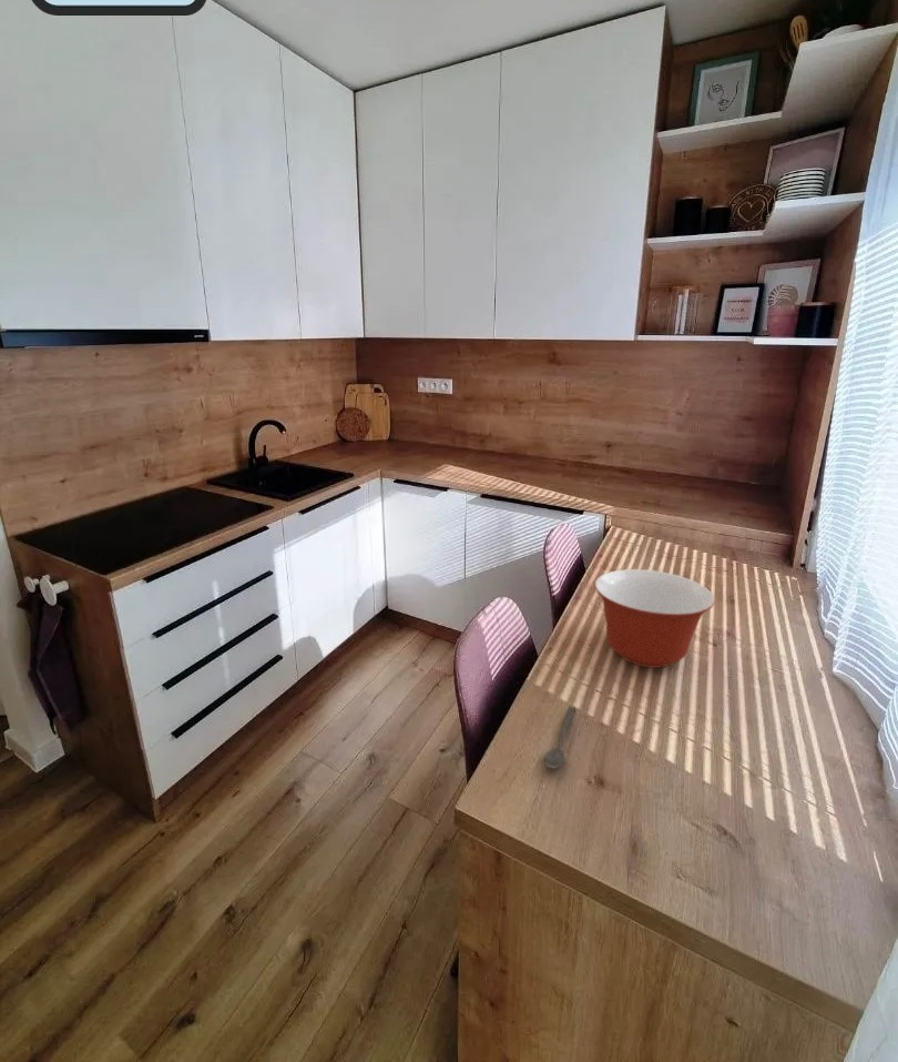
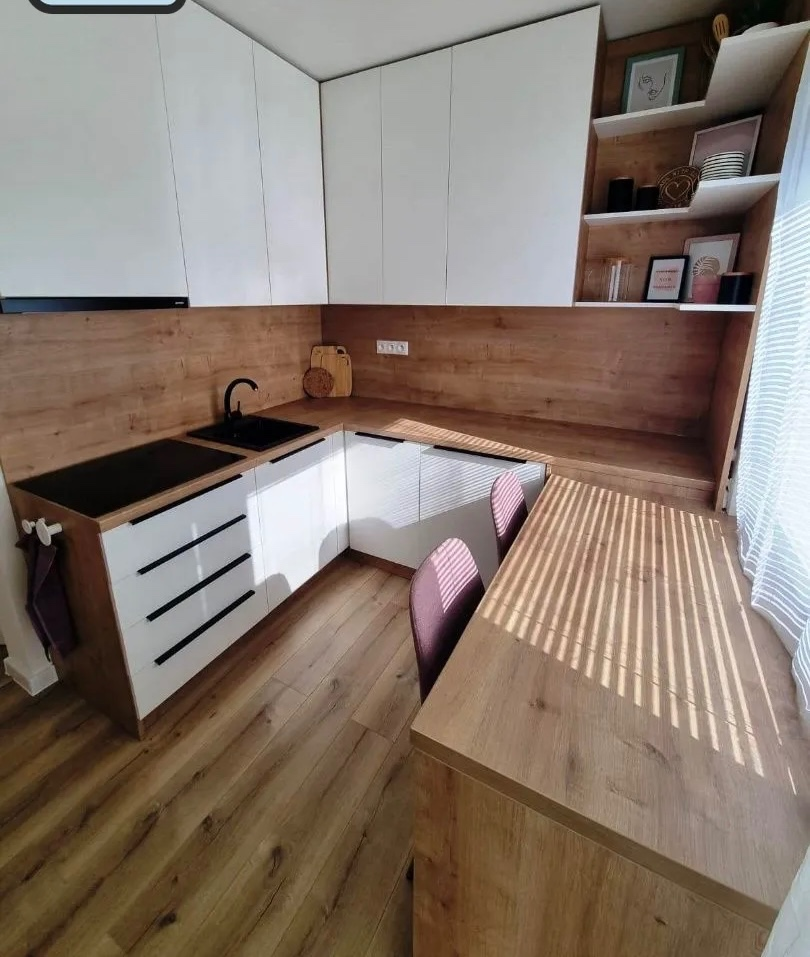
- mixing bowl (649, 621)
- spoon (562, 734)
